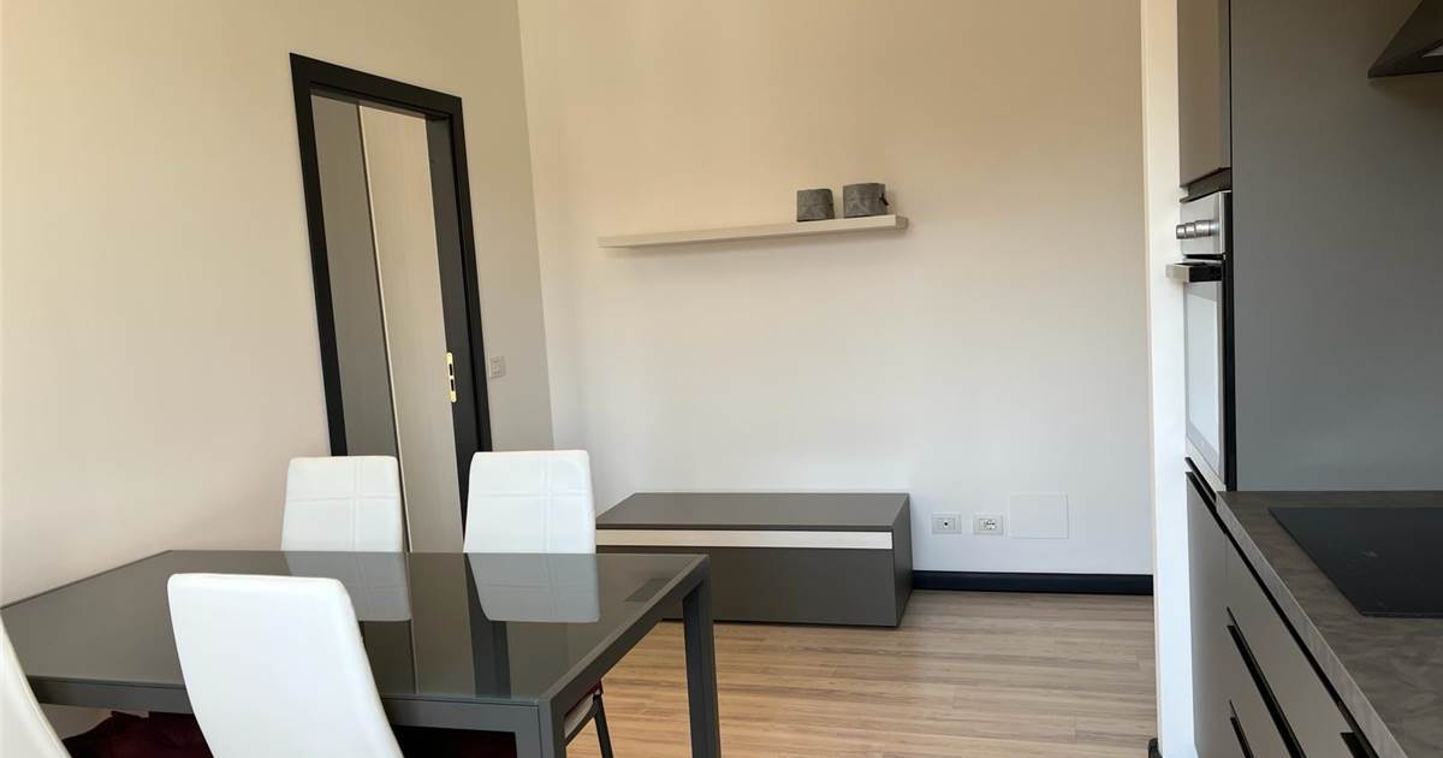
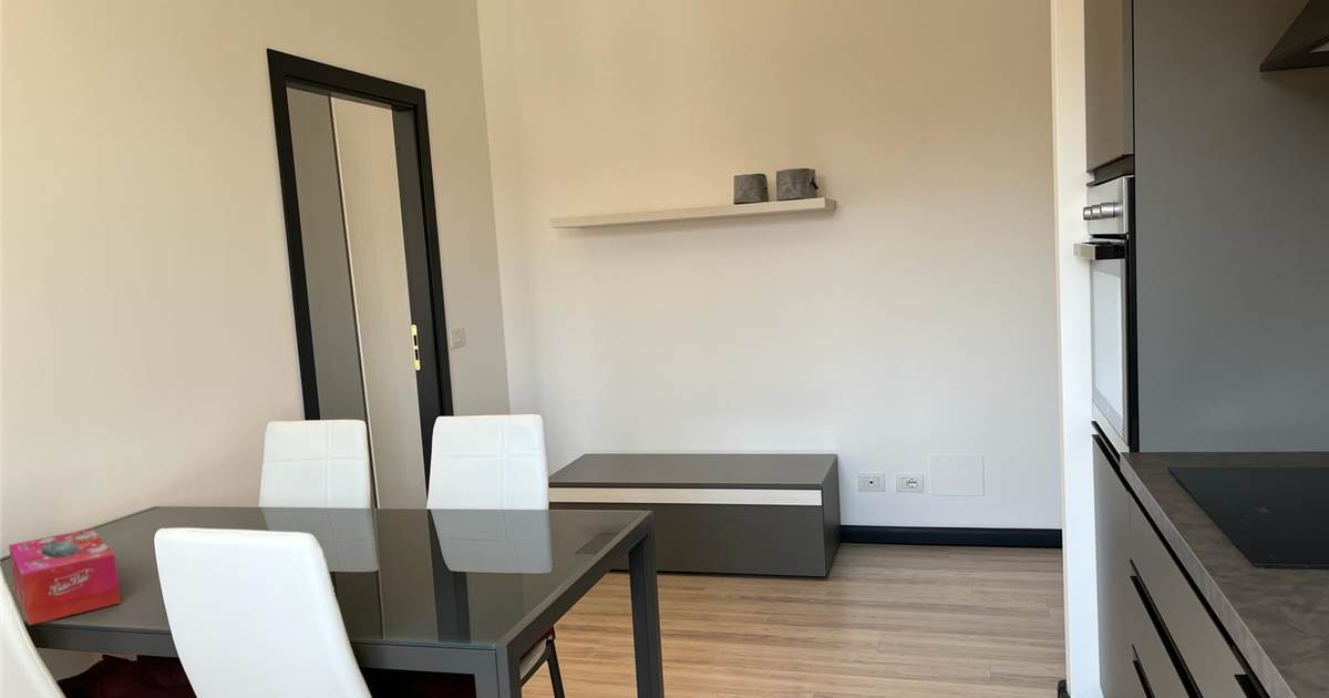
+ tissue box (62, 573)
